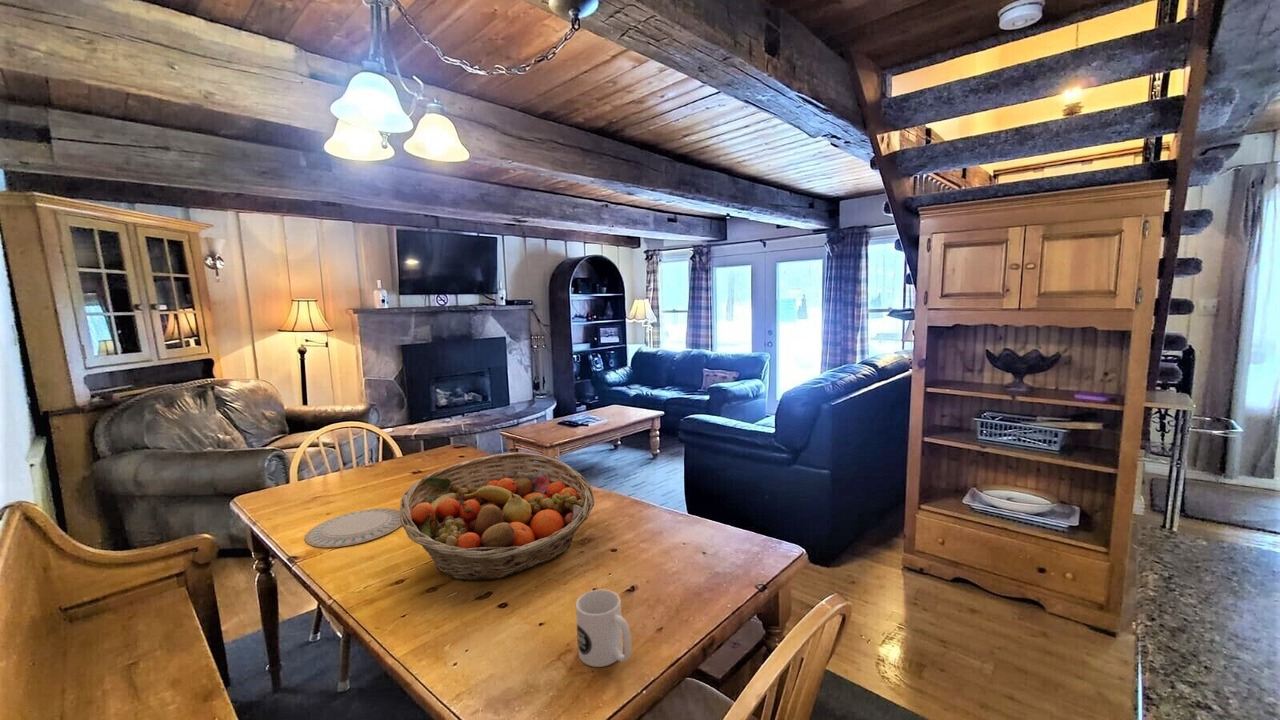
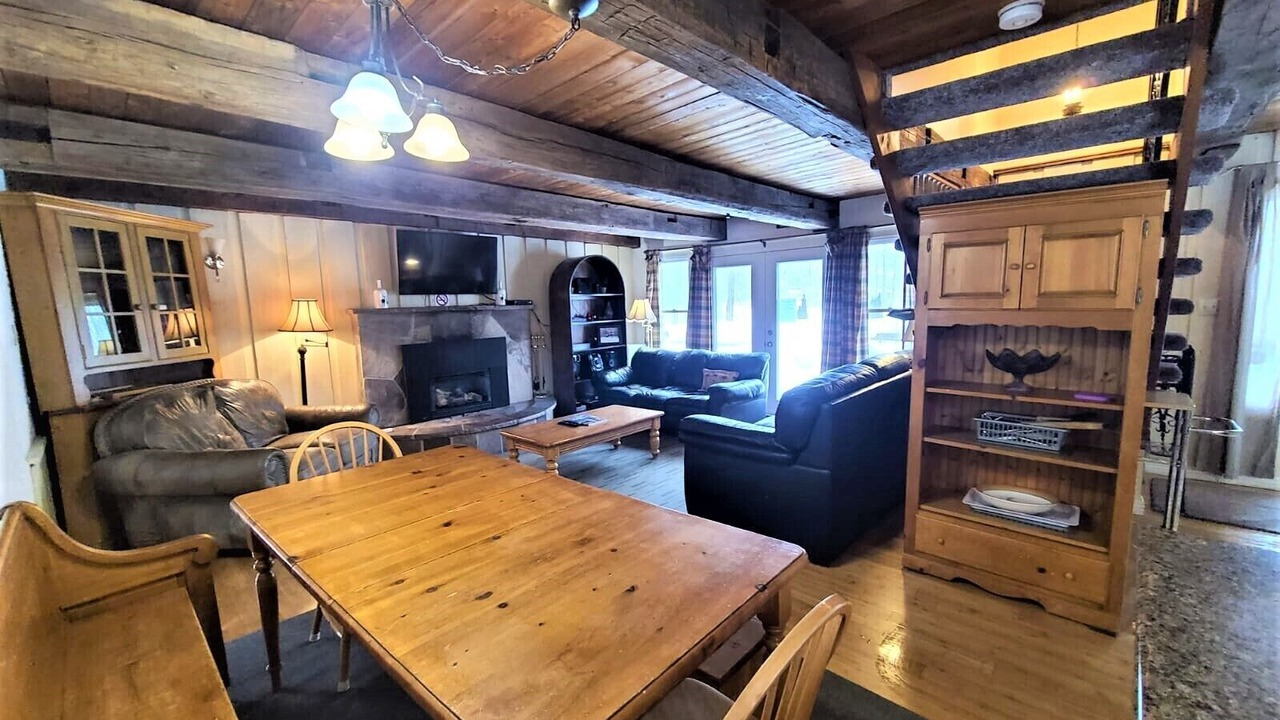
- mug (606, 630)
- fruit basket (502, 511)
- chinaware (357, 524)
